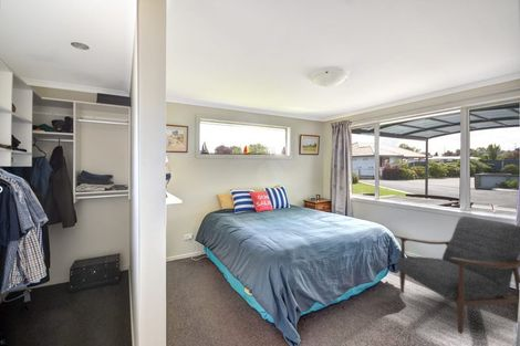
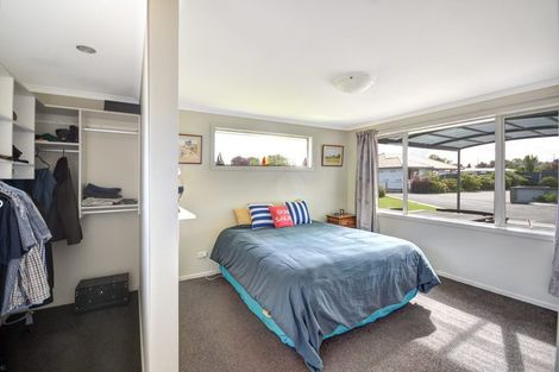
- chair (456, 263)
